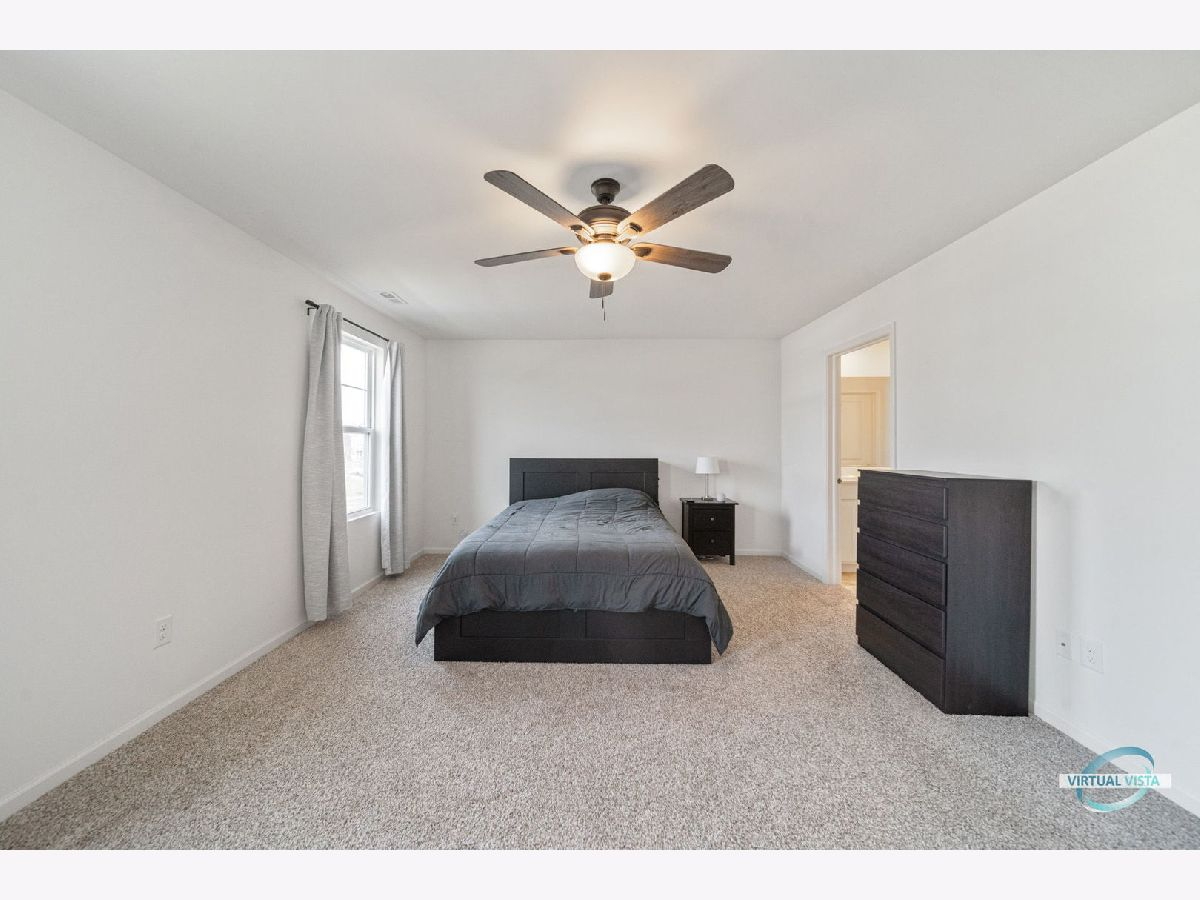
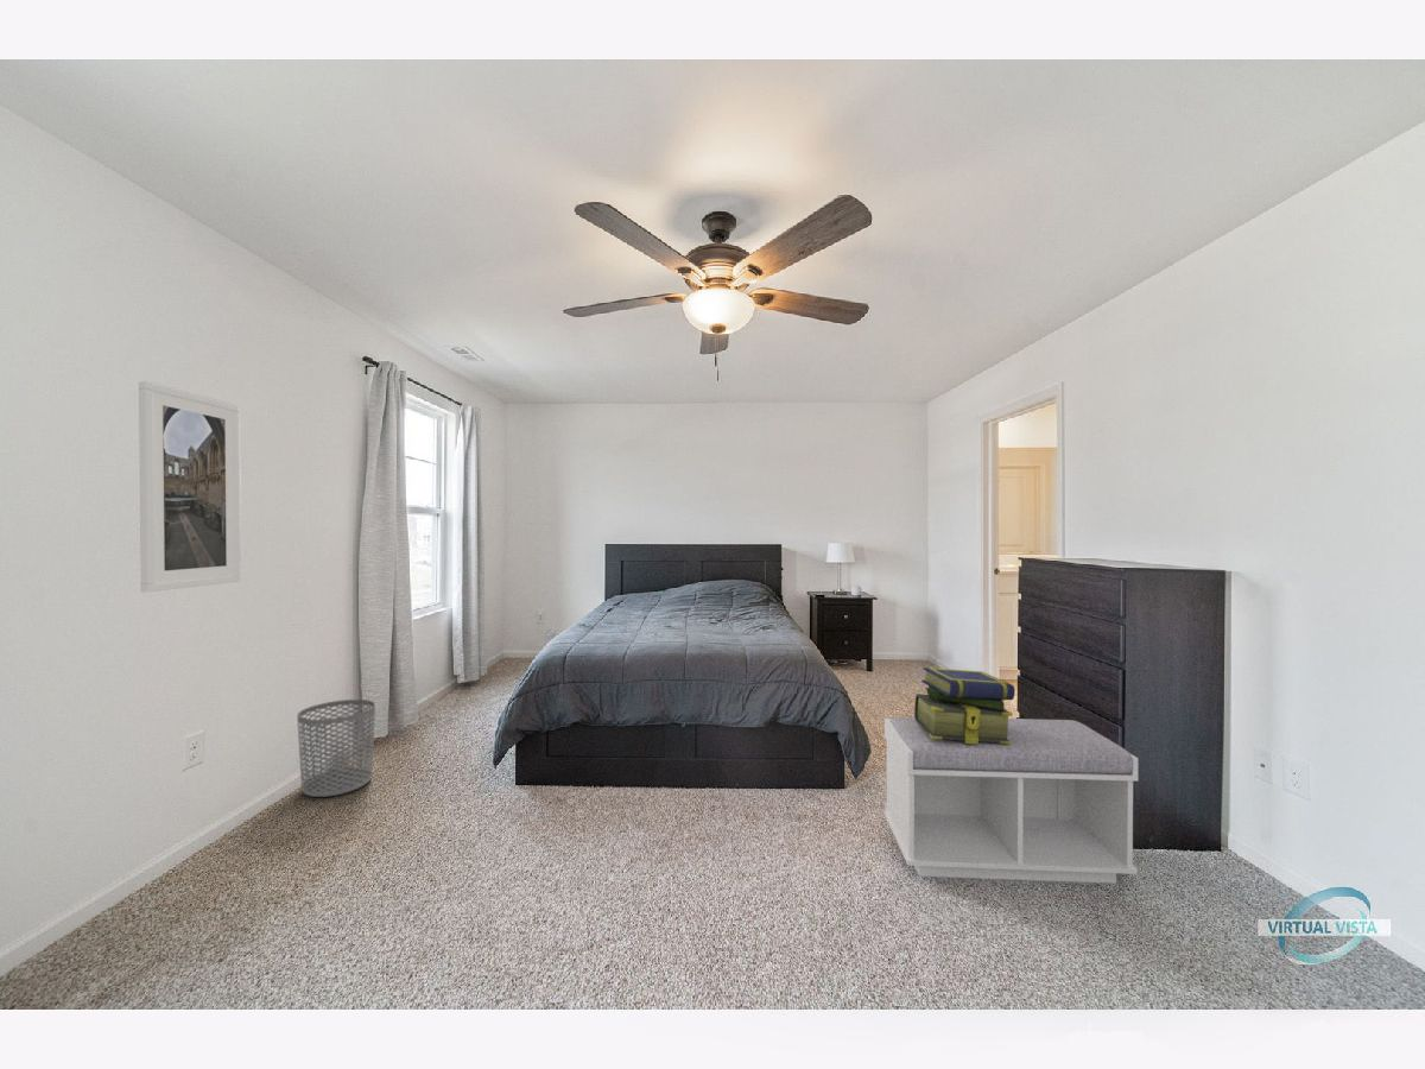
+ bench (999, 792)
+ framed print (195, 491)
+ waste bin (337, 746)
+ stack of books (963, 701)
